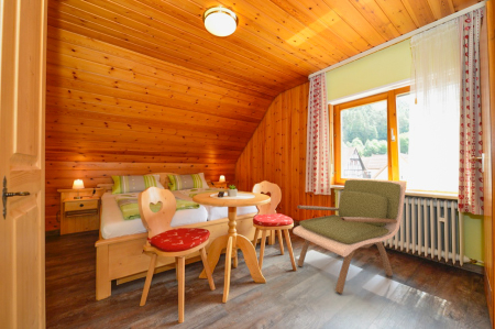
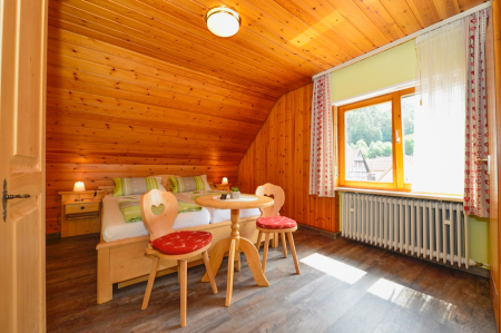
- armchair (346, 224)
